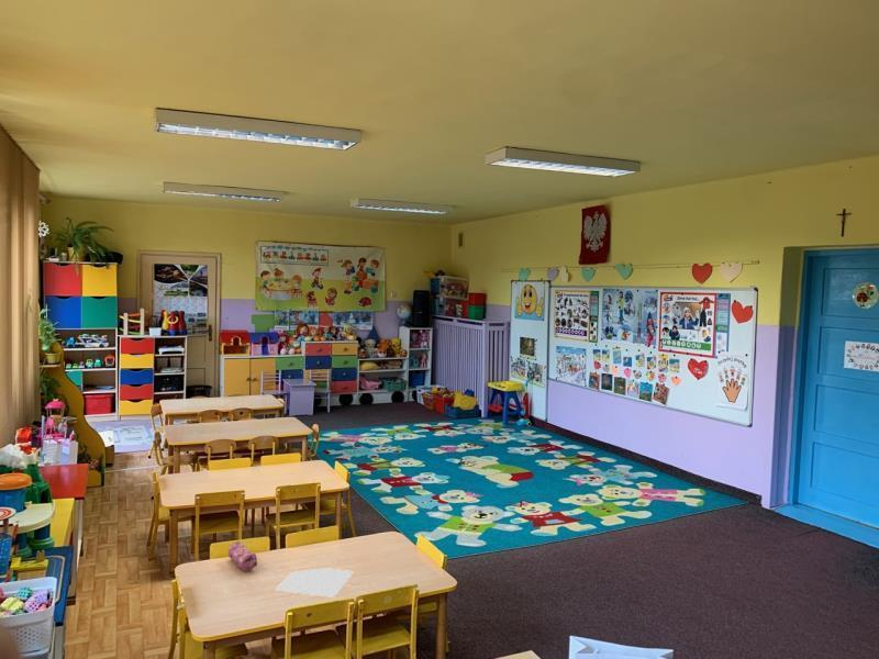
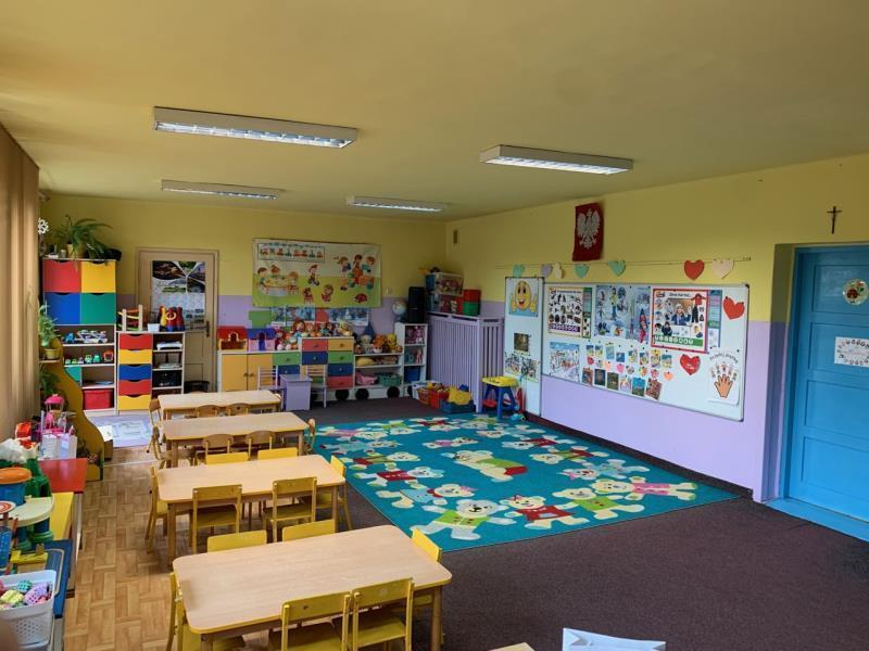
- pencil case (242, 556)
- paper sheet (315, 580)
